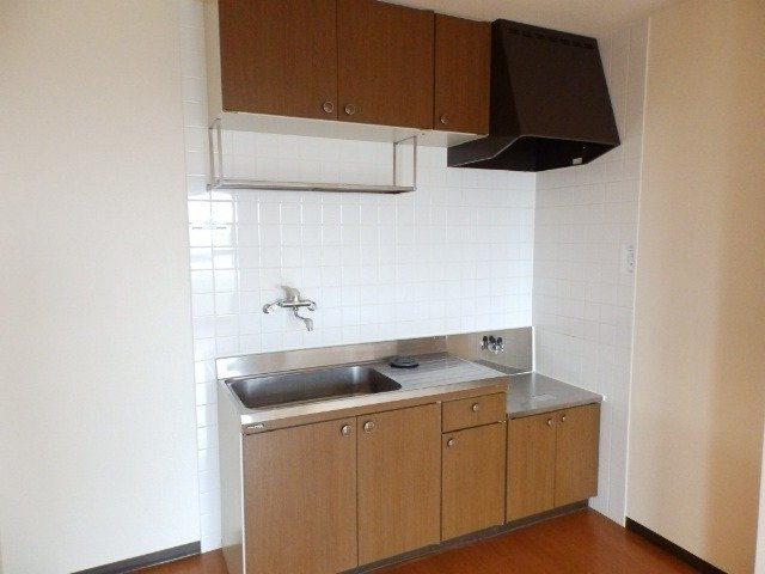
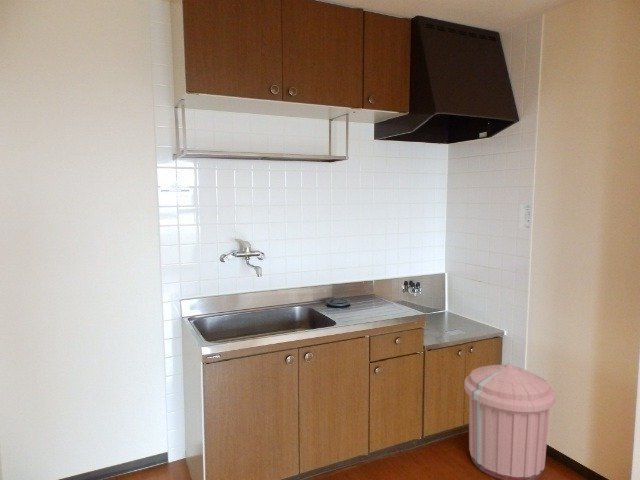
+ trash can (507, 413)
